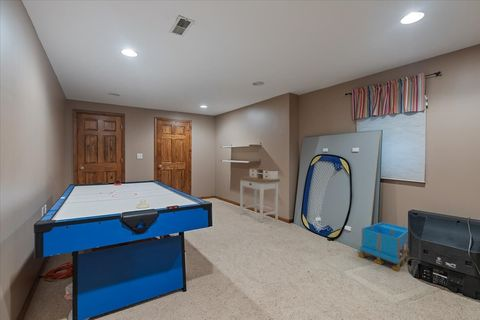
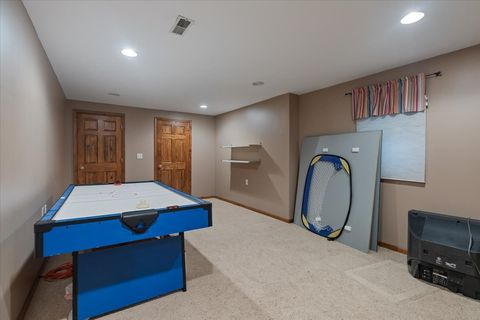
- storage bin (388, 243)
- desk (256, 192)
